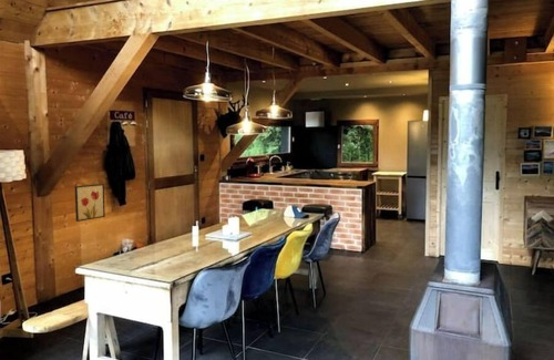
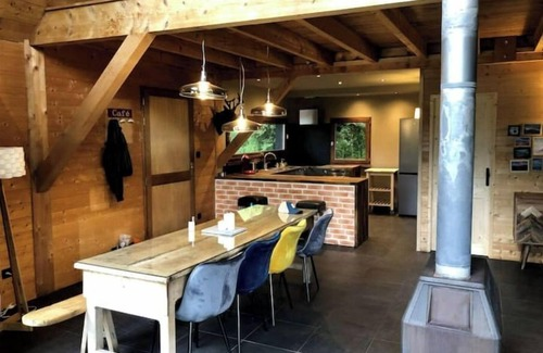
- wall art (90, 202)
